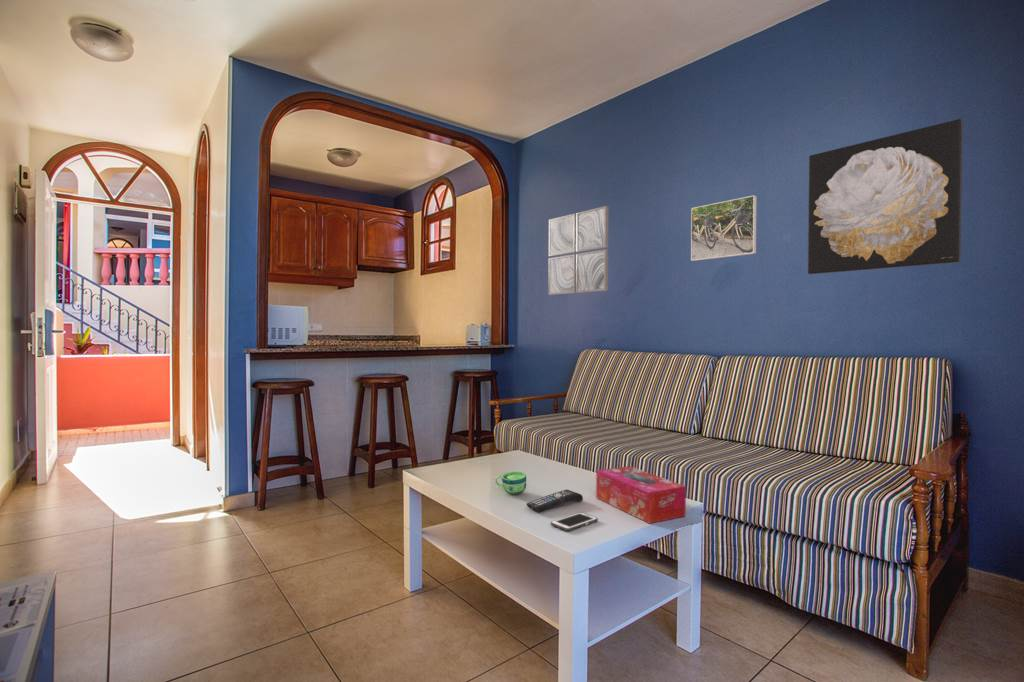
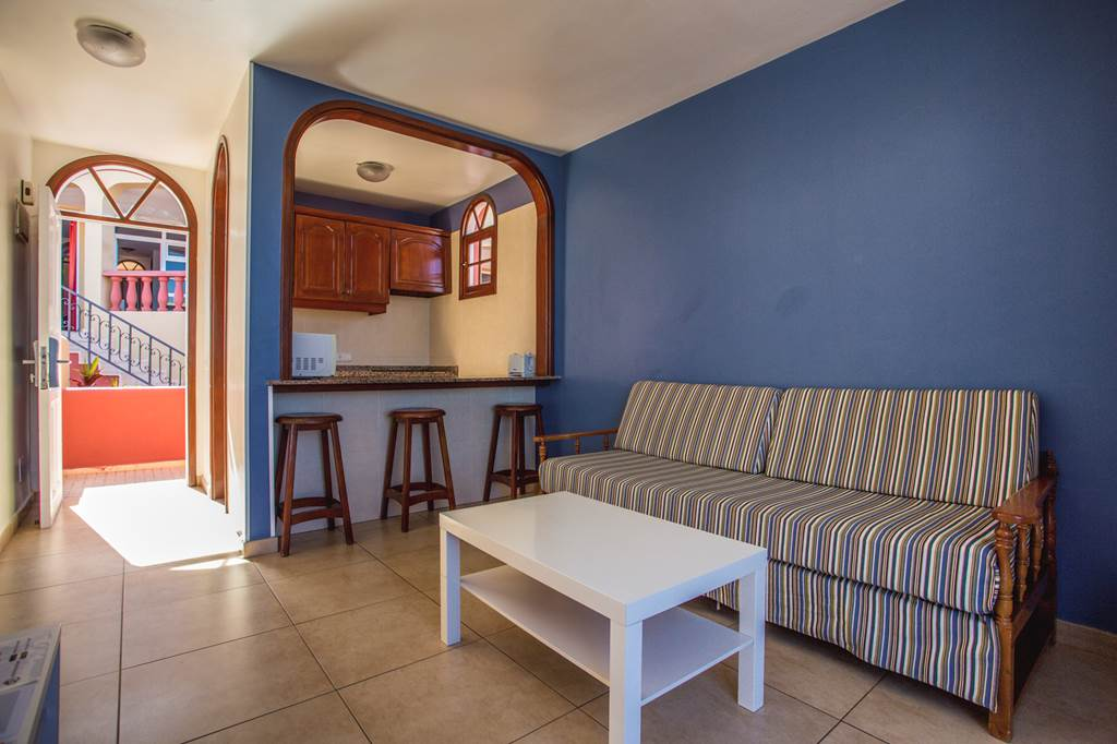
- cup (510, 483)
- remote control (555, 500)
- tissue box (638, 492)
- wall art (576, 254)
- cell phone (574, 521)
- wall art (878, 204)
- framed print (722, 229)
